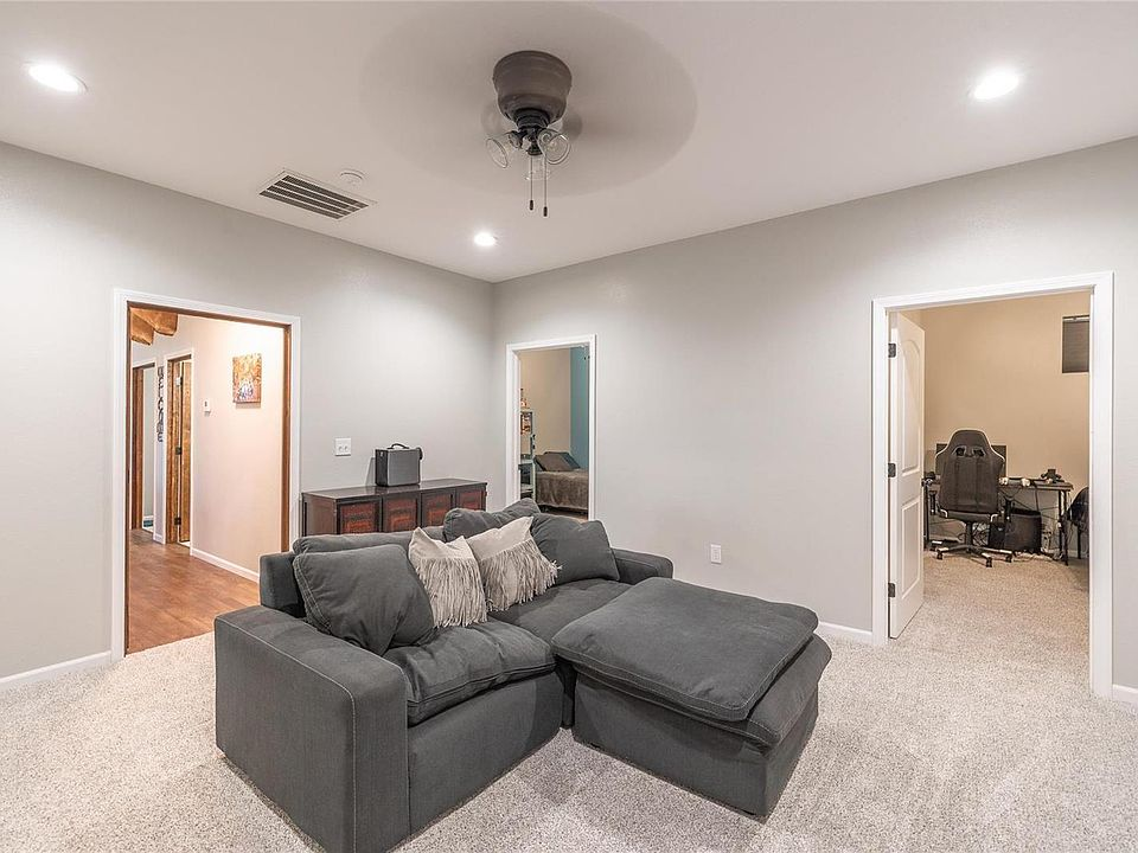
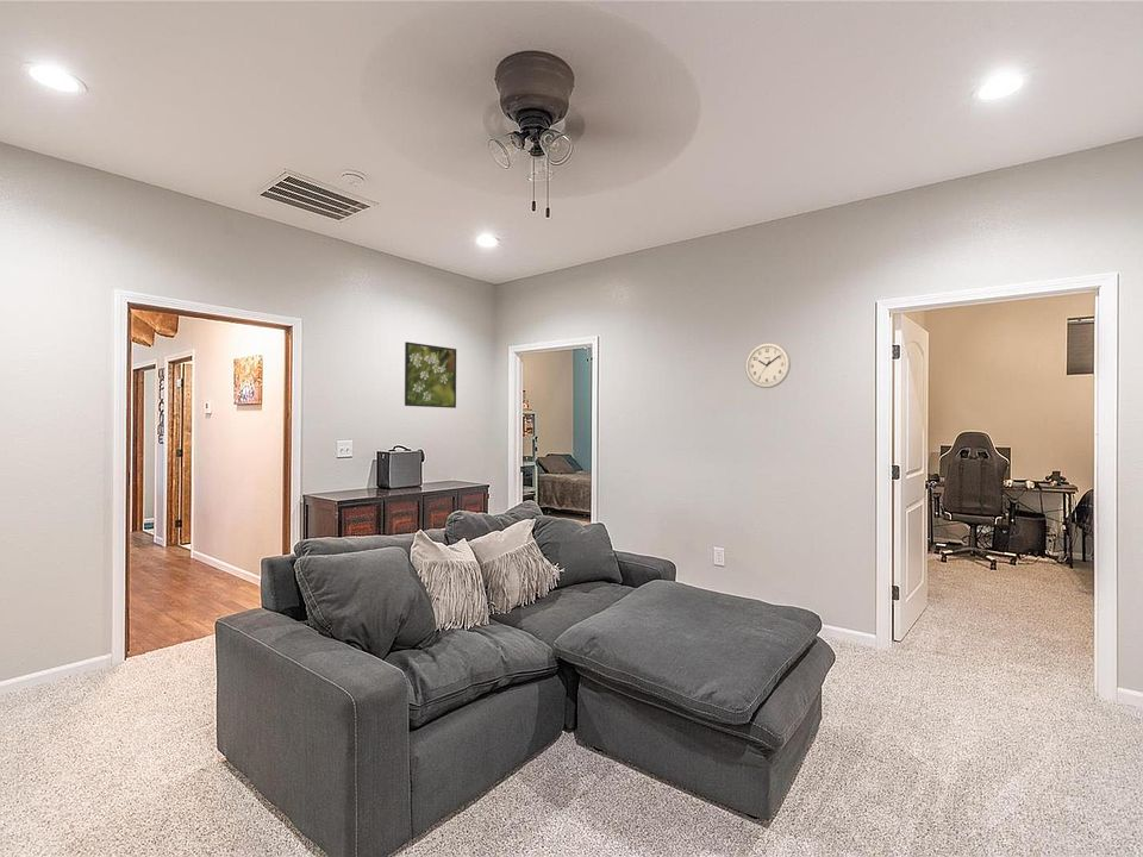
+ wall clock (767, 364)
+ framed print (431, 376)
